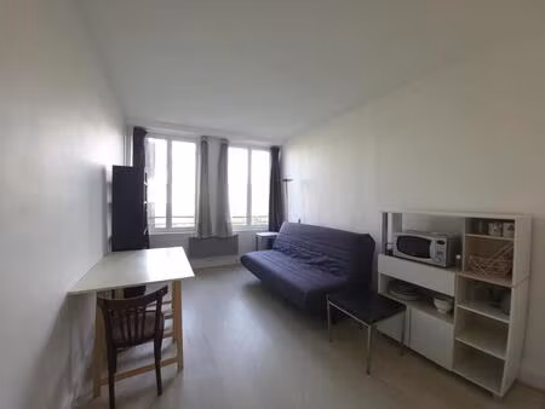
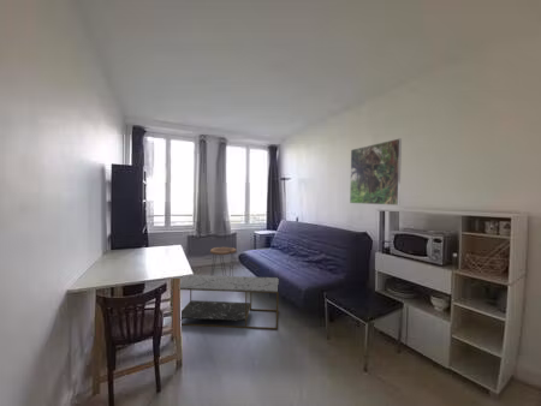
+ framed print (373, 174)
+ coffee table (230, 301)
+ side table (224, 267)
